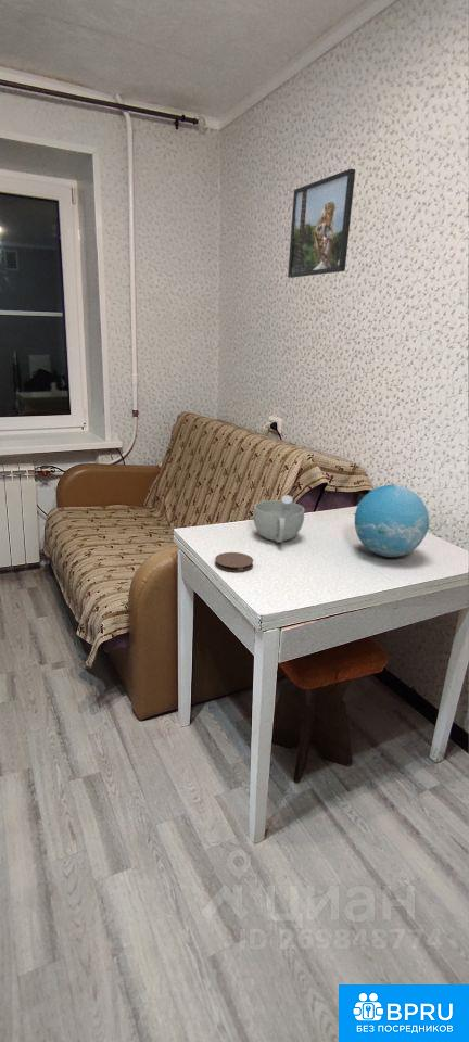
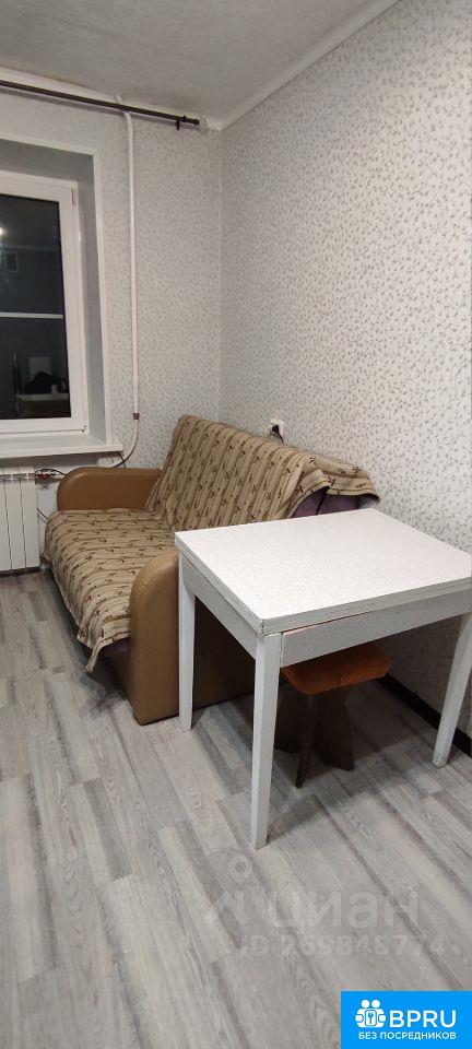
- coaster (233, 561)
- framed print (318, 228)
- decorative ball (391, 520)
- cup (279, 514)
